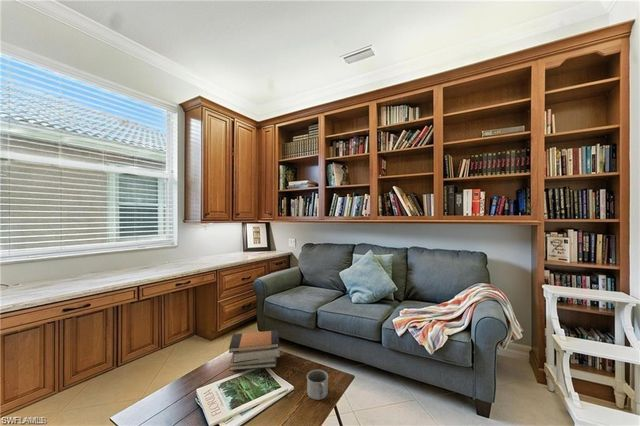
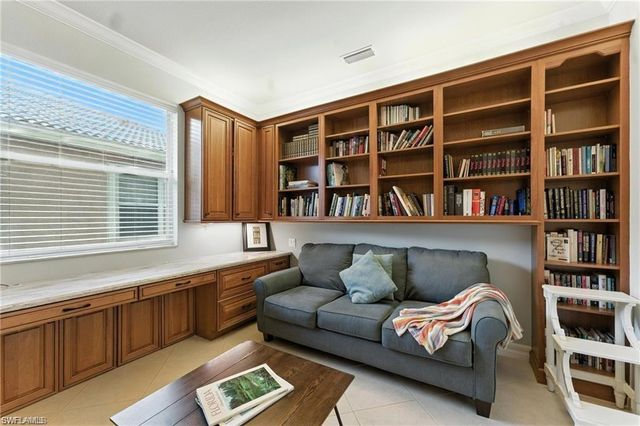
- mug (318, 385)
- book stack (255, 349)
